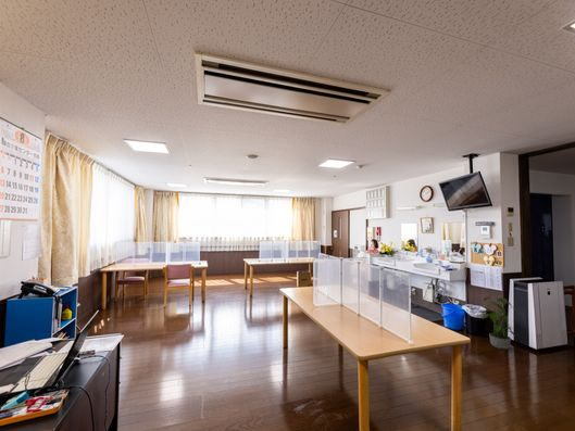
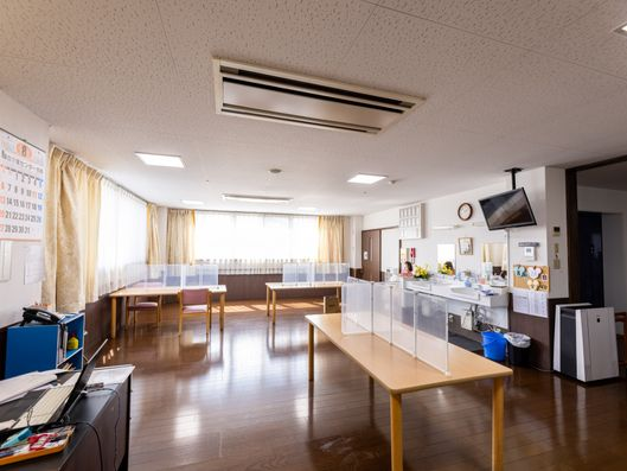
- potted plant (495, 320)
